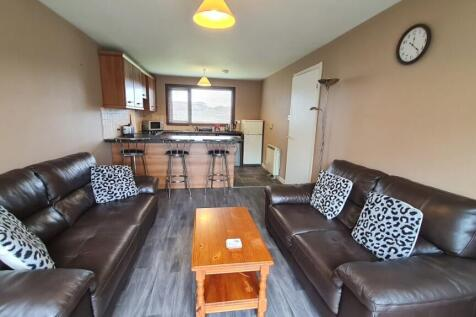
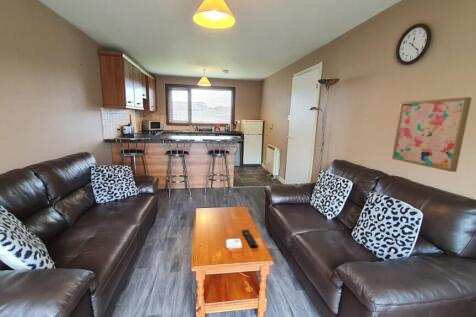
+ remote control (249, 238)
+ wall art (425, 133)
